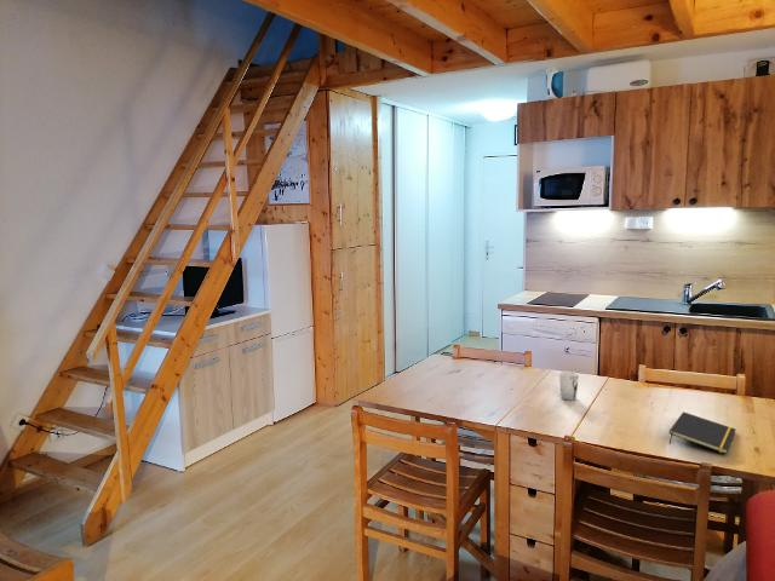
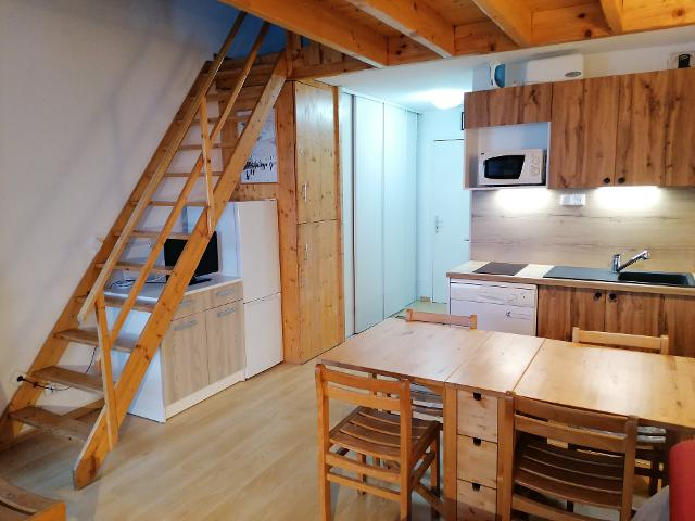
- notepad (702, 431)
- cup (568, 385)
